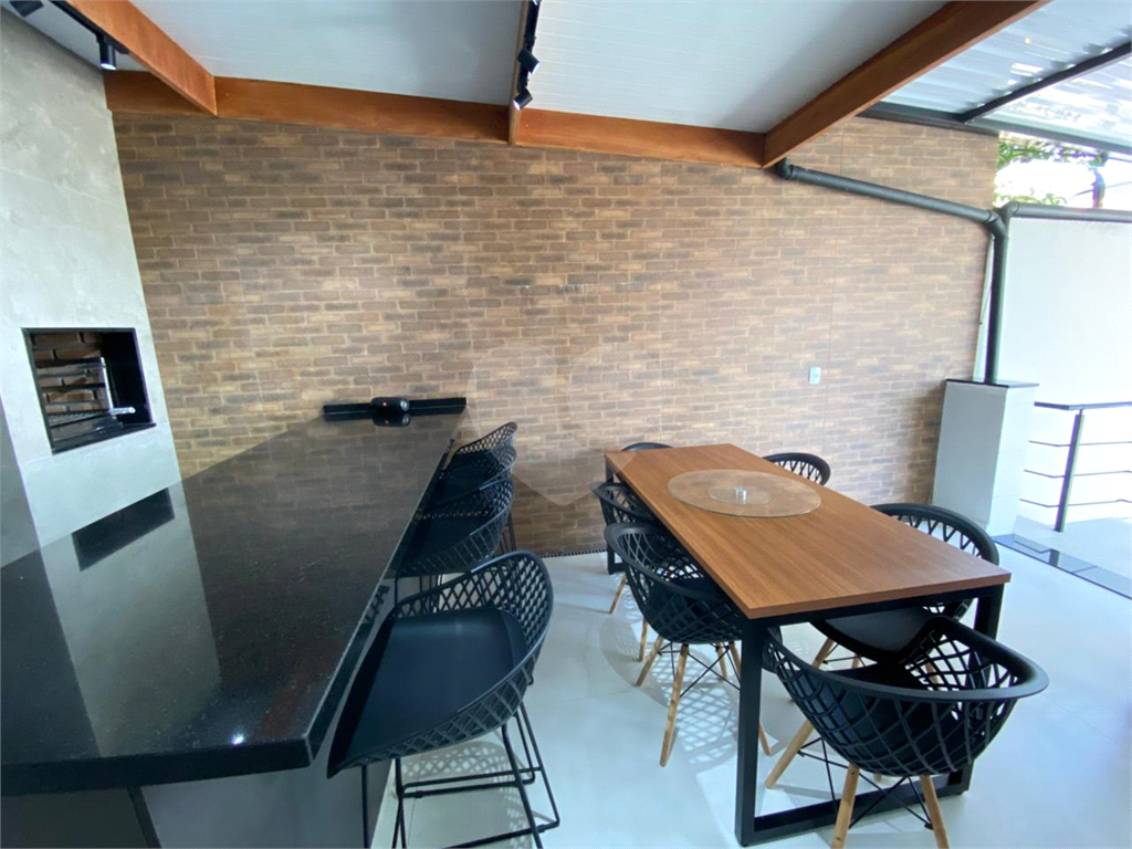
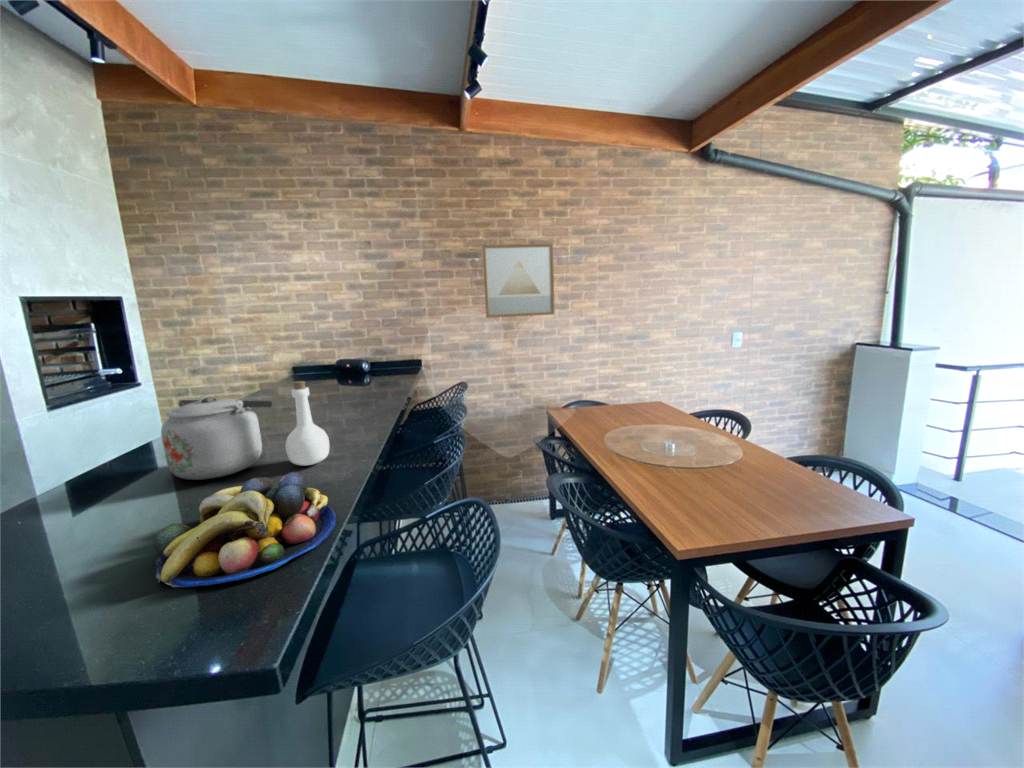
+ wall art (519, 280)
+ bottle (304, 423)
+ kettle (208, 432)
+ fruit bowl (250, 513)
